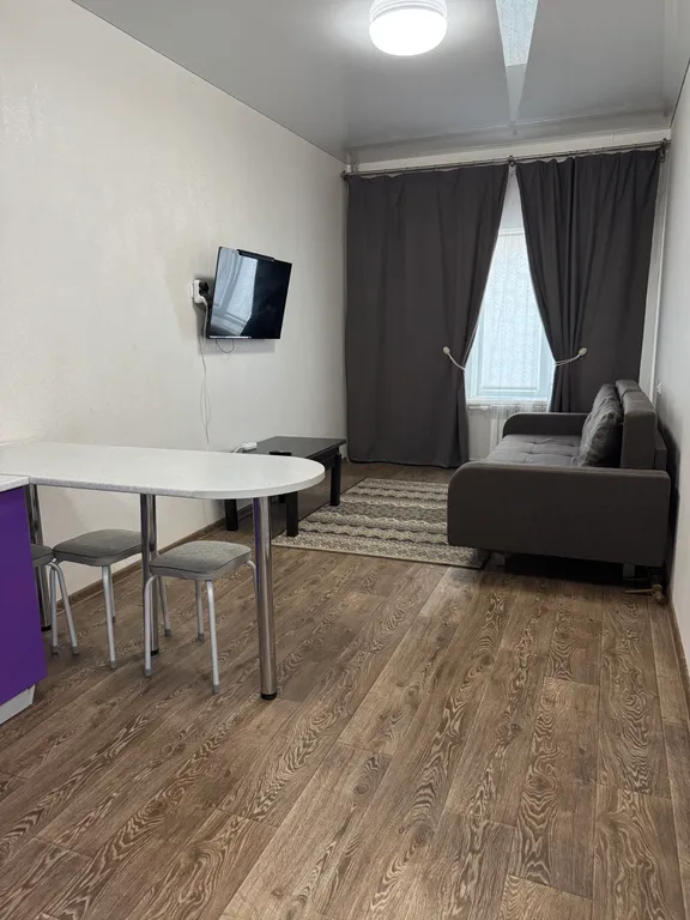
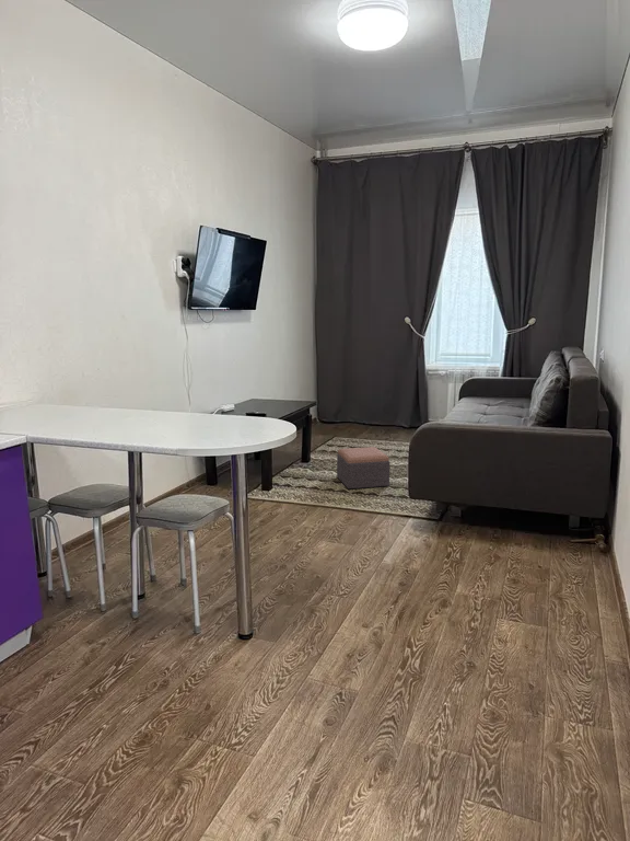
+ footstool (362, 465)
